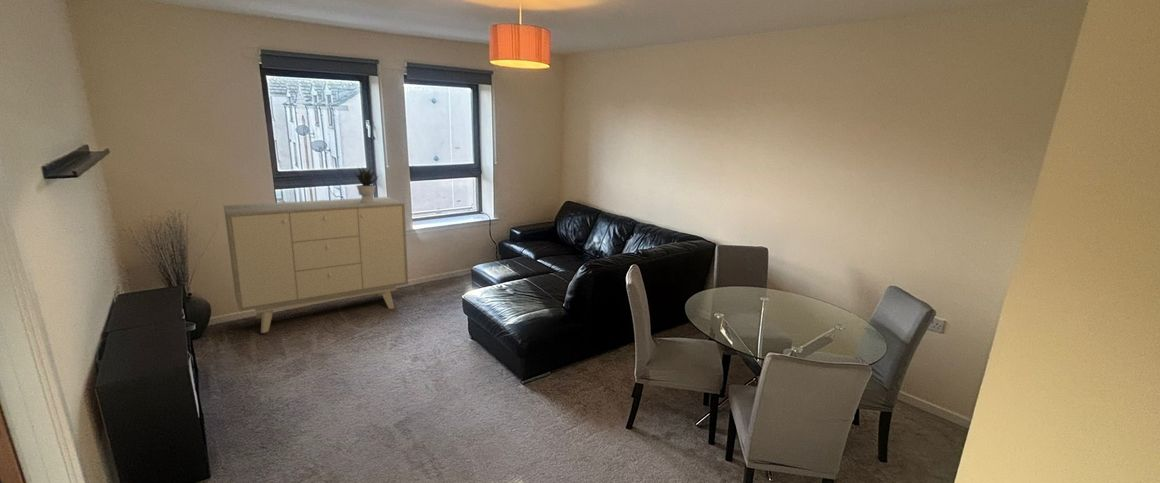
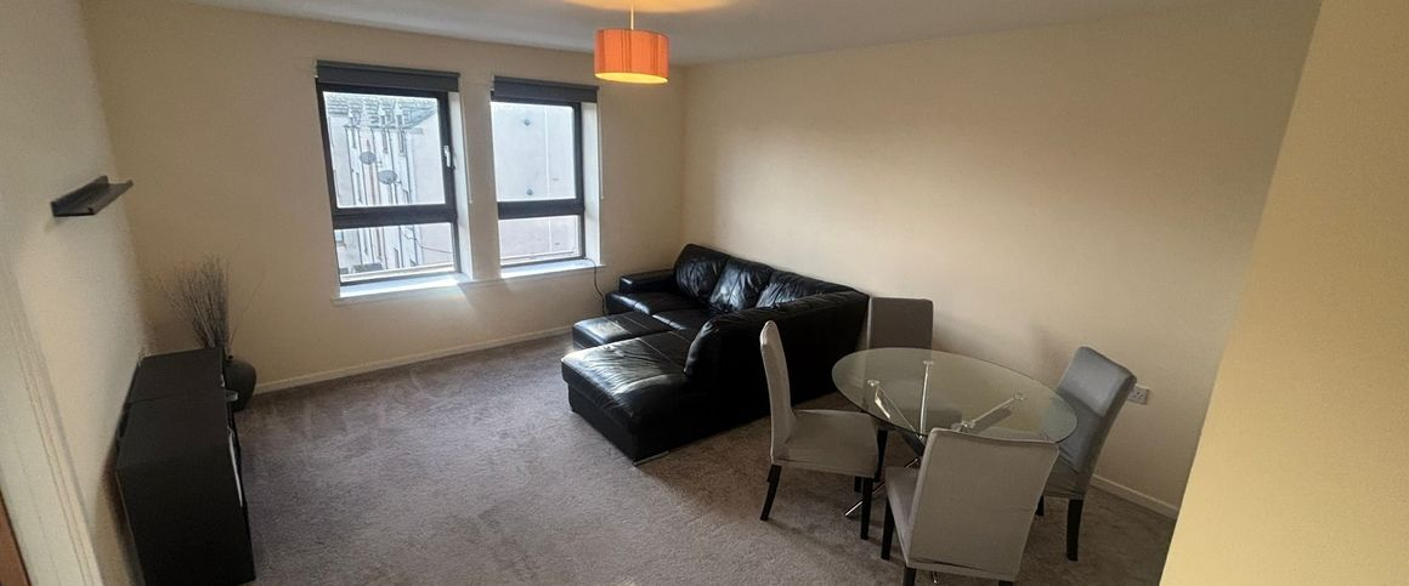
- sideboard (323, 260)
- potted plant (364, 183)
